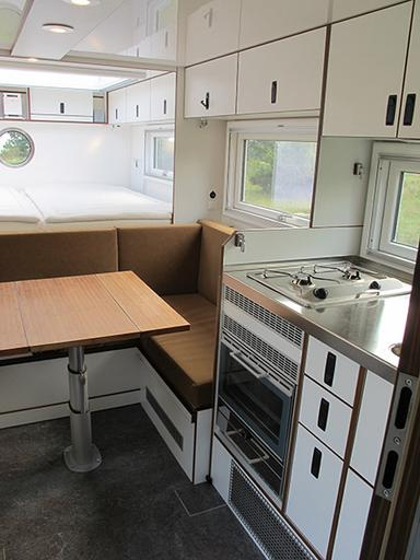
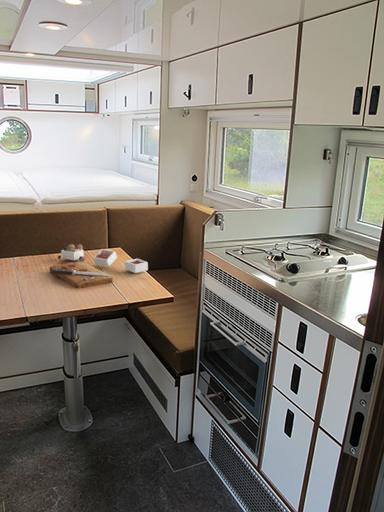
+ cutting board (85, 264)
